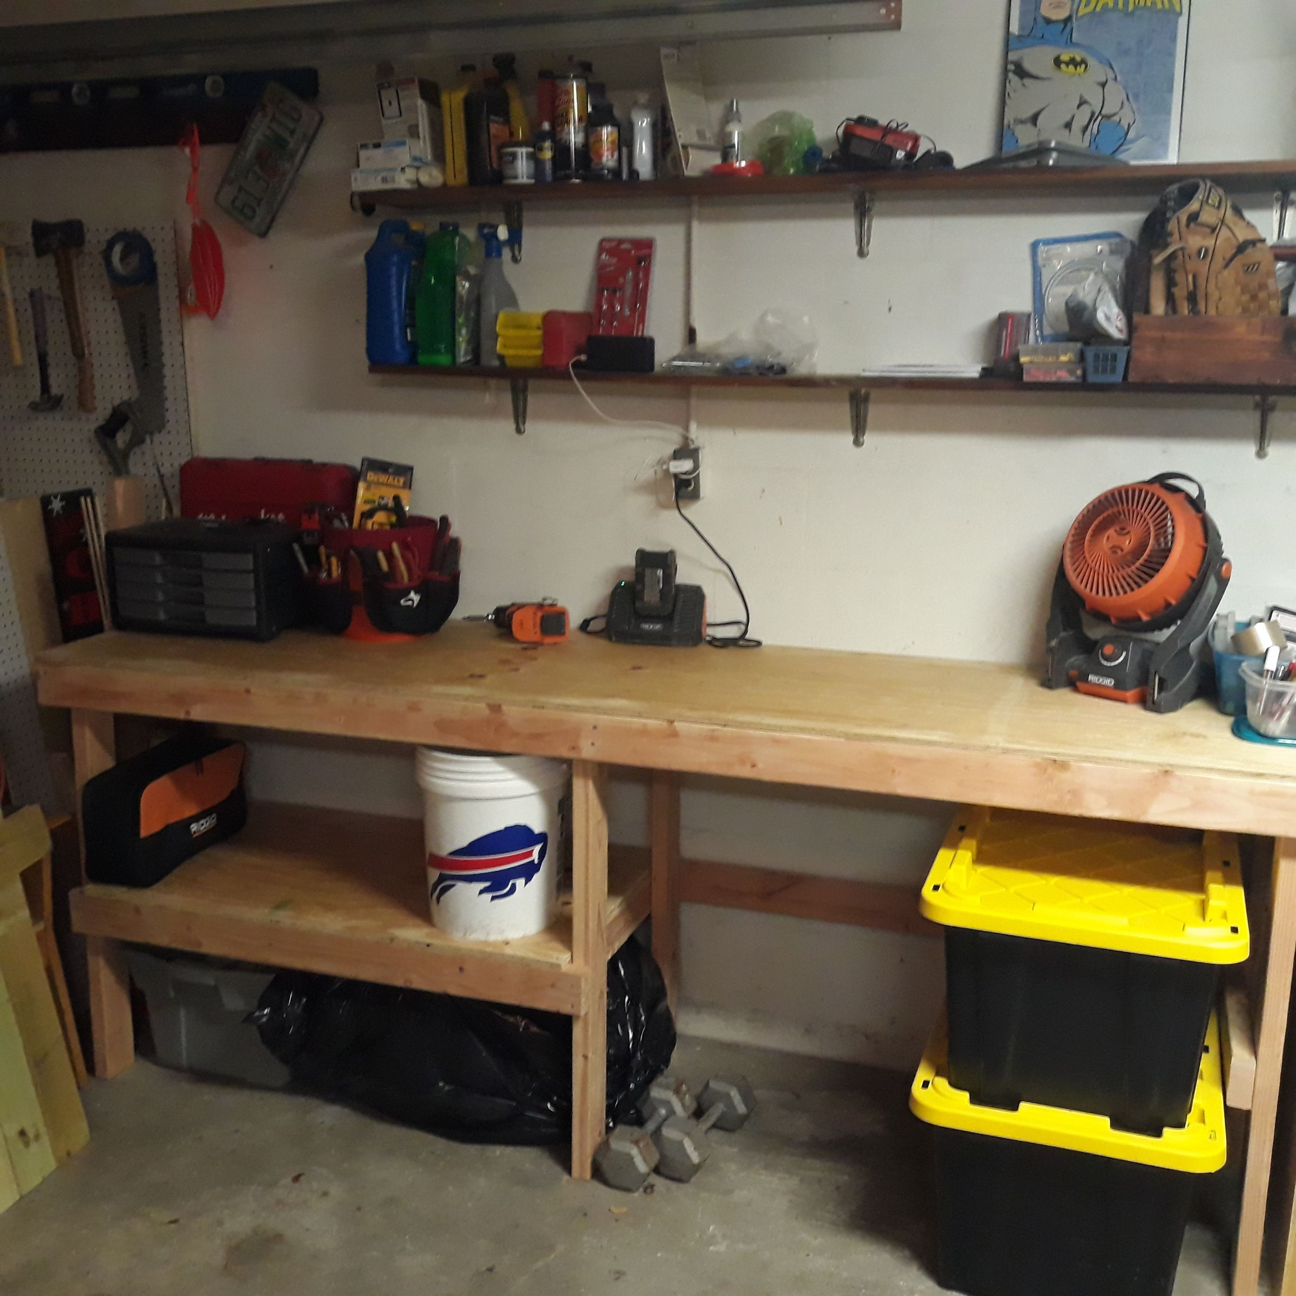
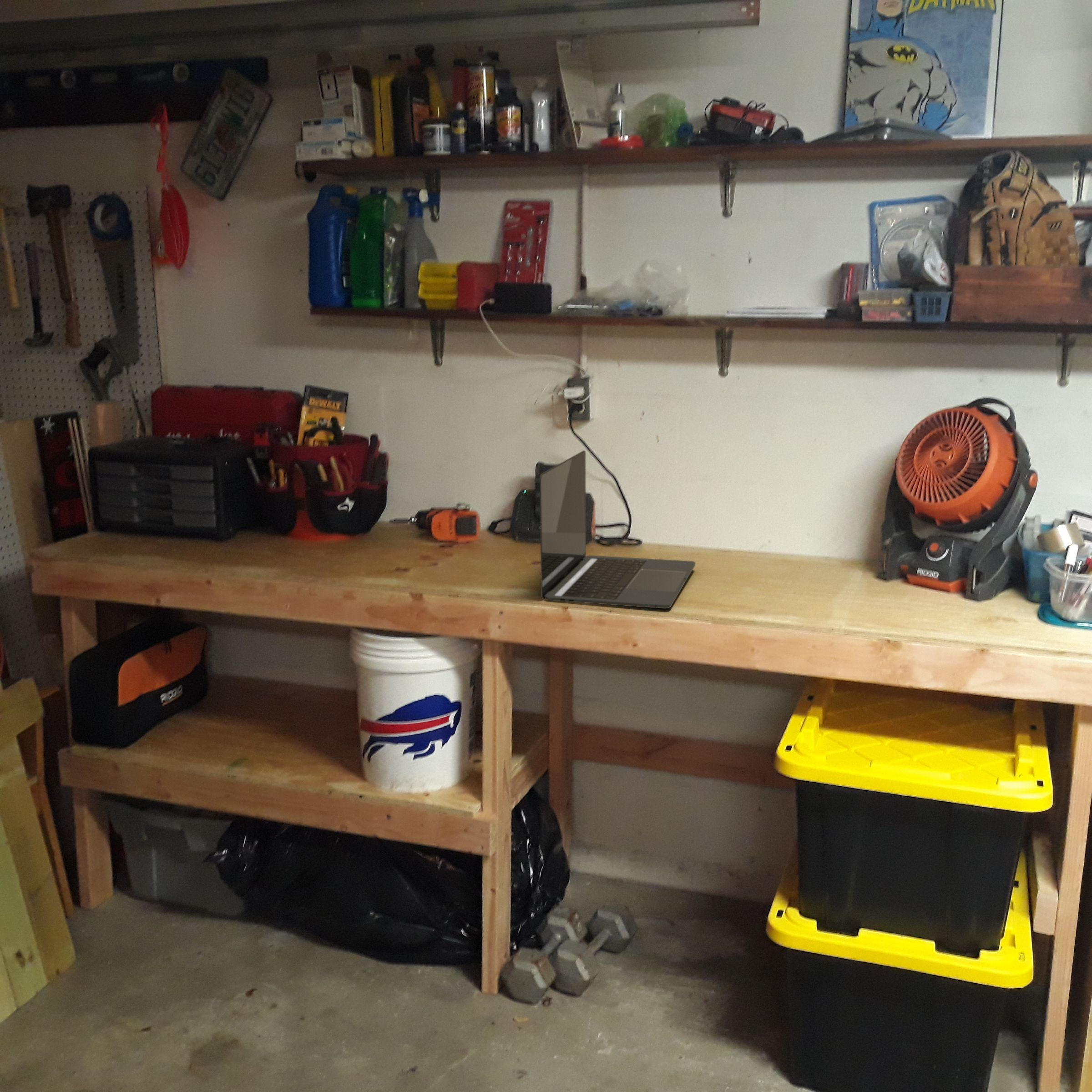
+ laptop (622, 557)
